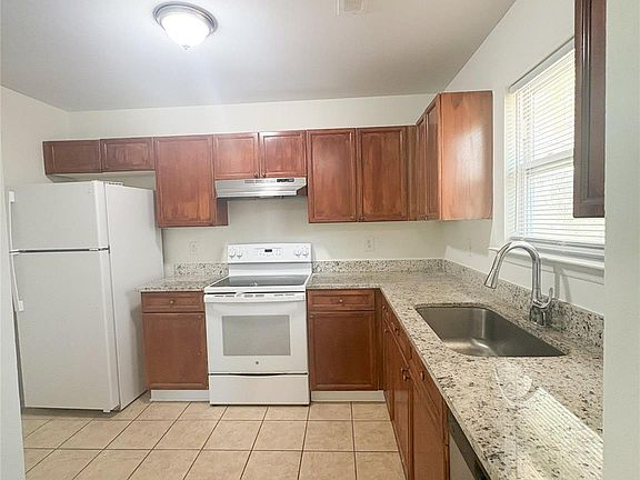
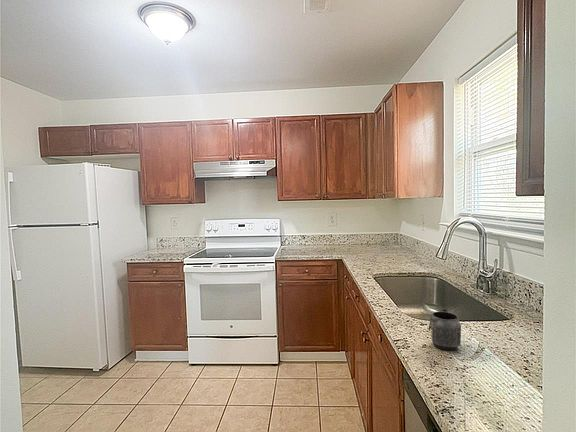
+ mug (444, 328)
